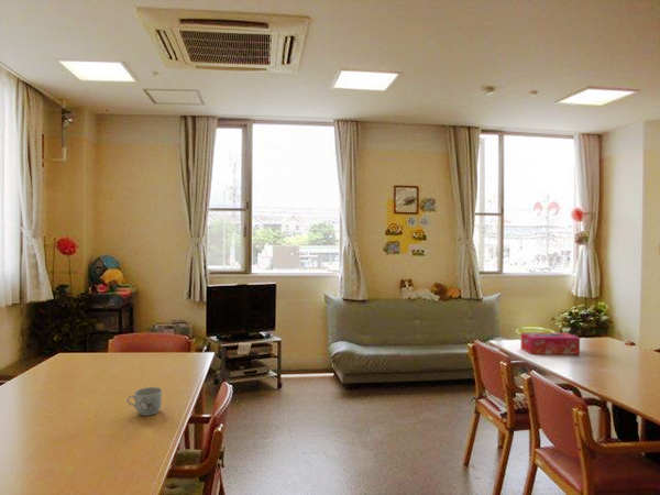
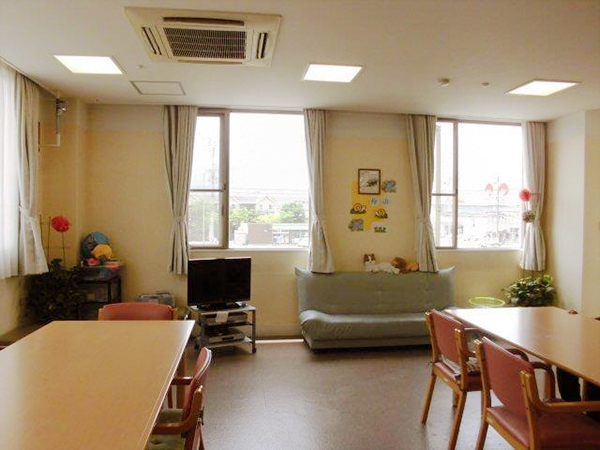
- tissue box (549, 343)
- mug (144, 402)
